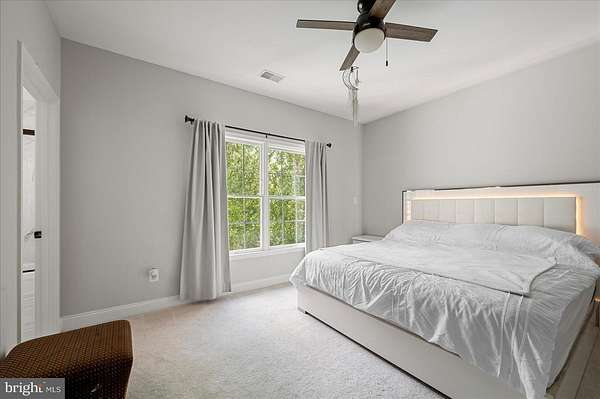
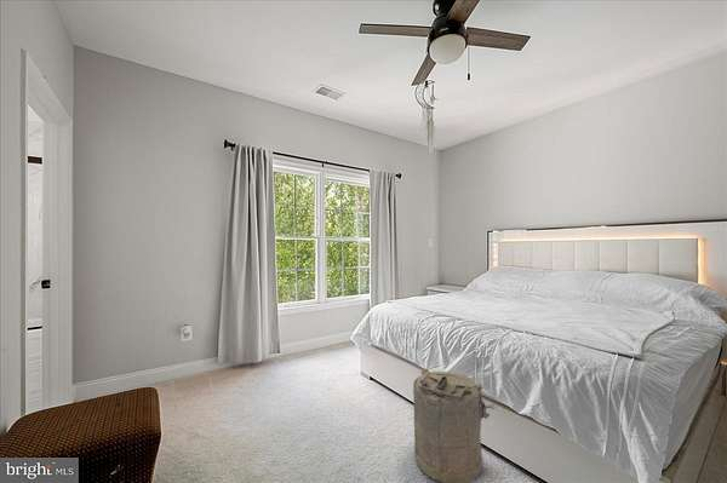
+ laundry hamper (445, 416)
